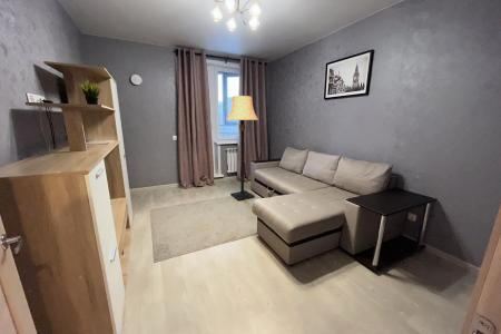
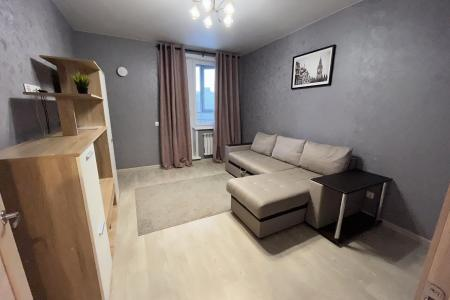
- lamp (242, 148)
